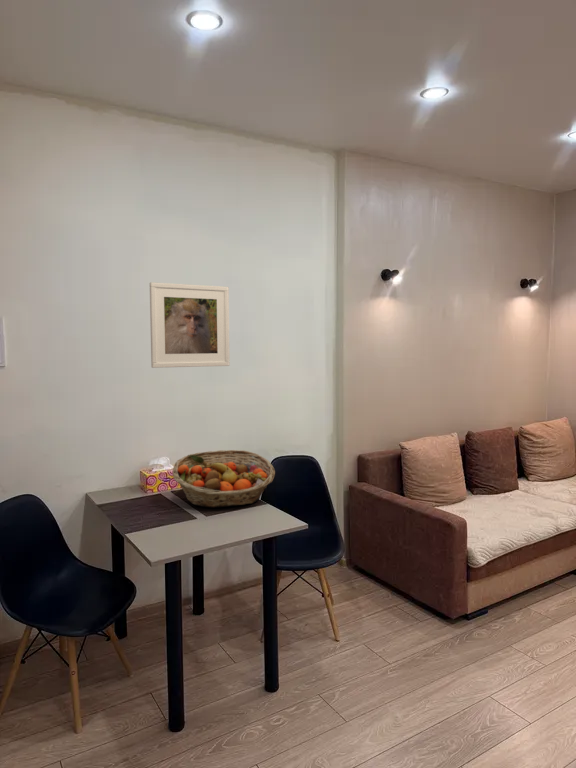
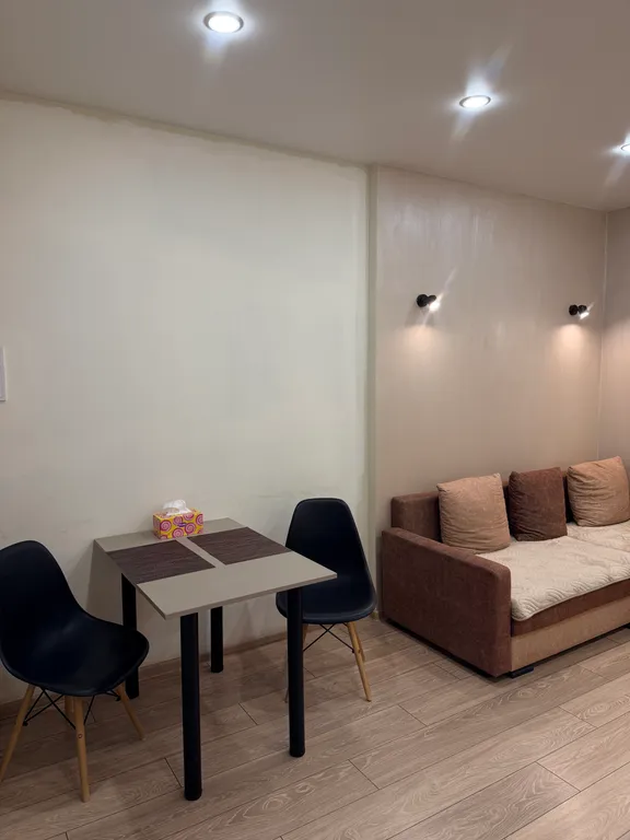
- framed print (191, 325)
- fruit basket (224, 477)
